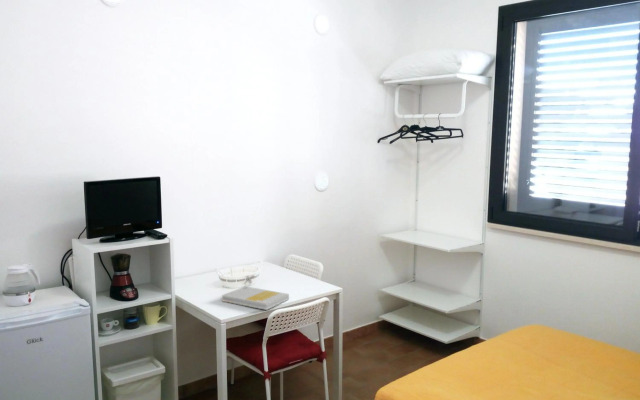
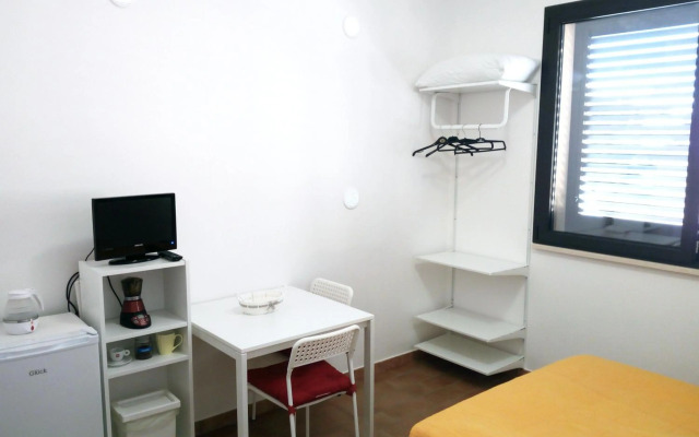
- book (255, 297)
